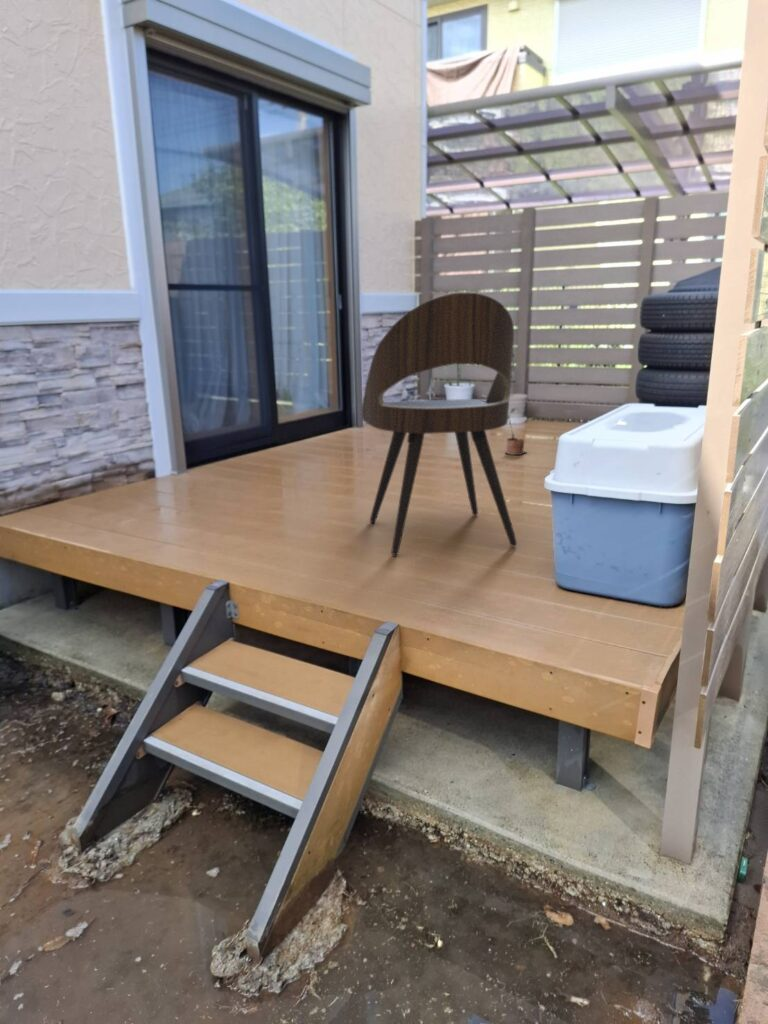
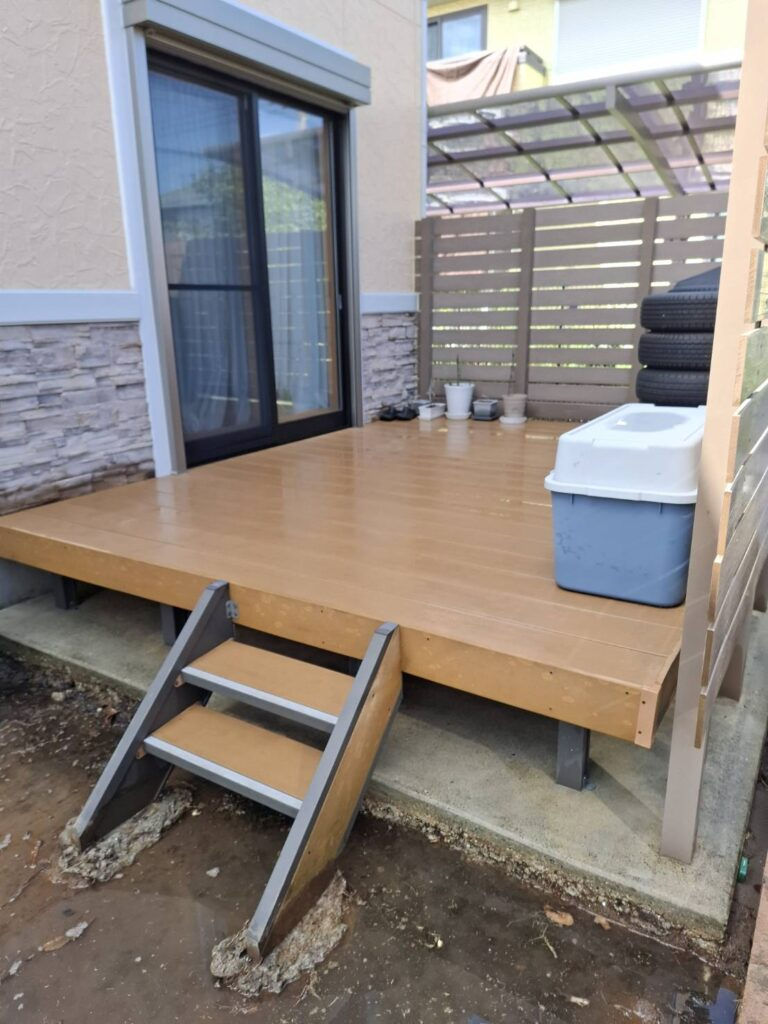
- dining chair (439, 419)
- potted plant (511, 429)
